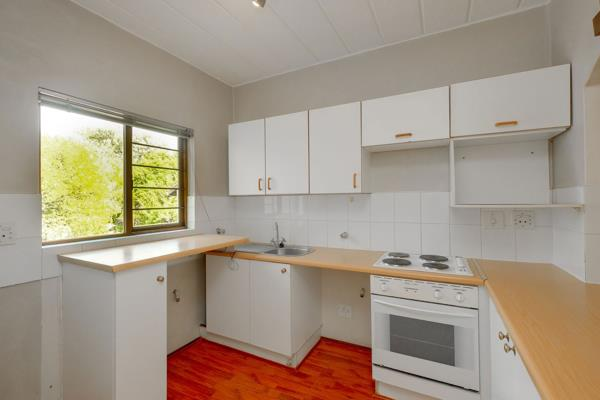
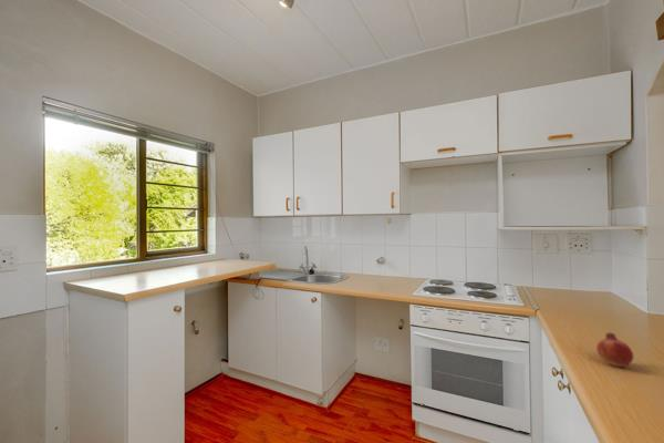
+ fruit (614, 349)
